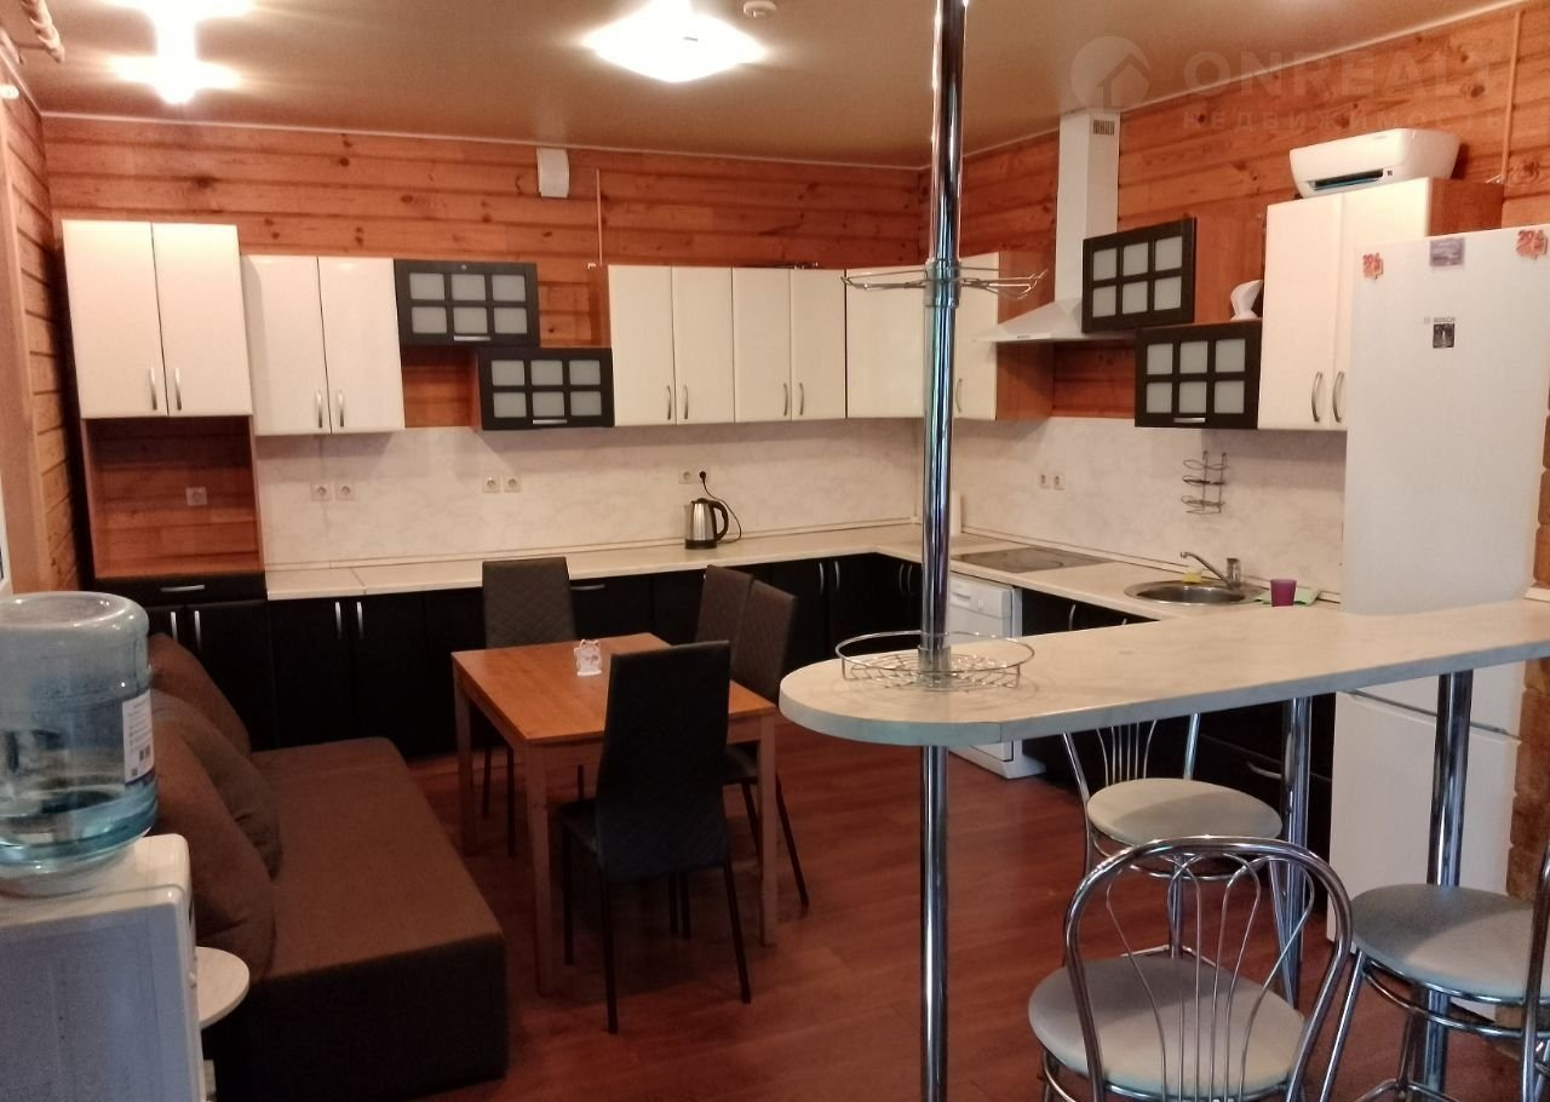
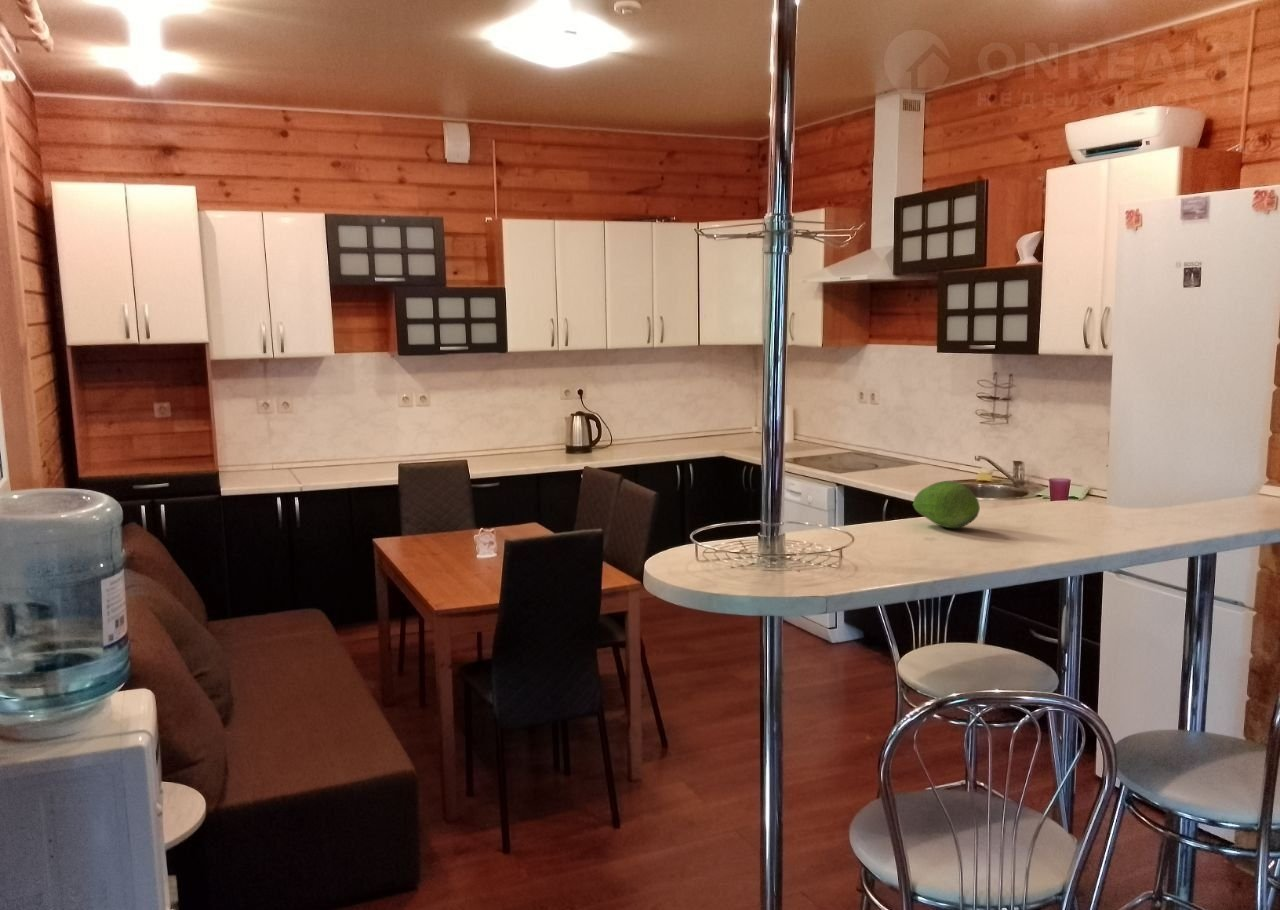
+ fruit (945, 503)
